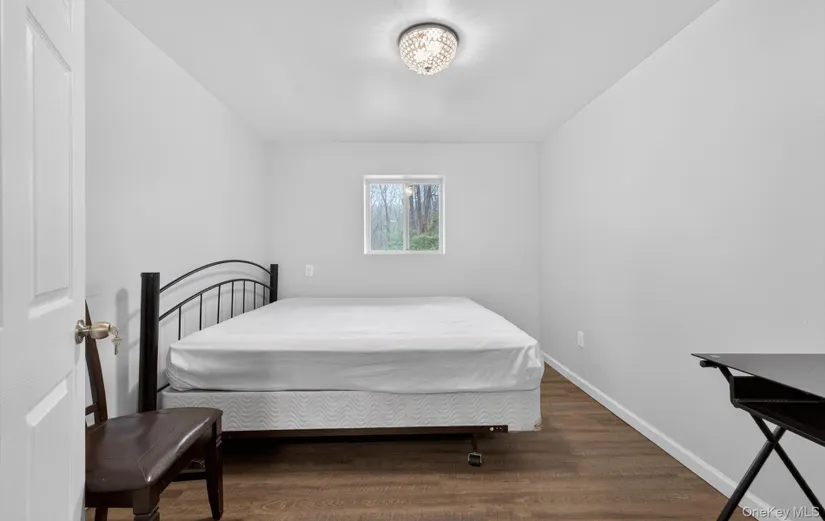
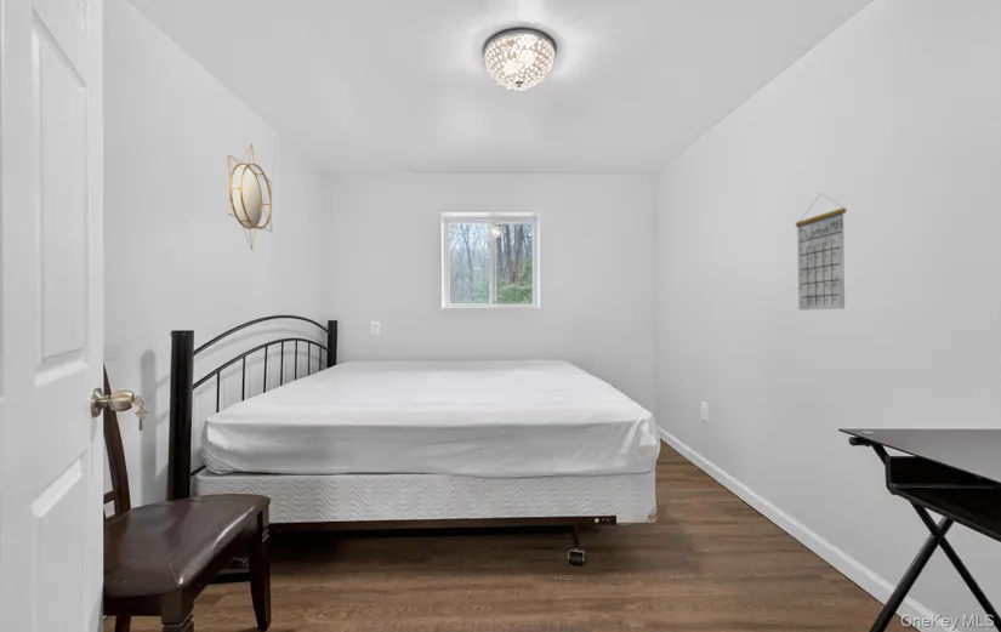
+ calendar (819, 251)
+ home mirror (251, 197)
